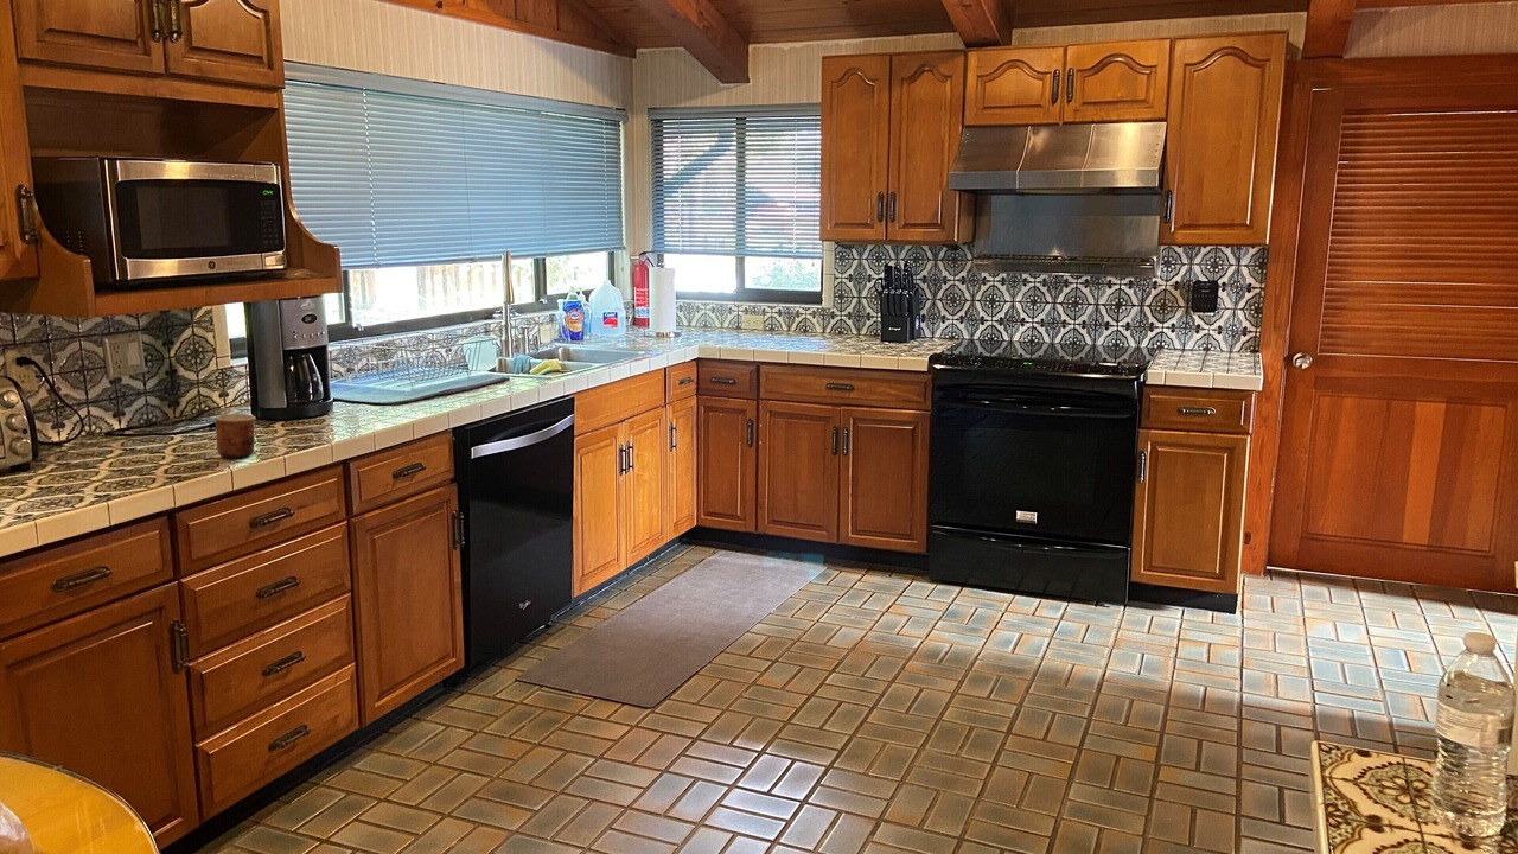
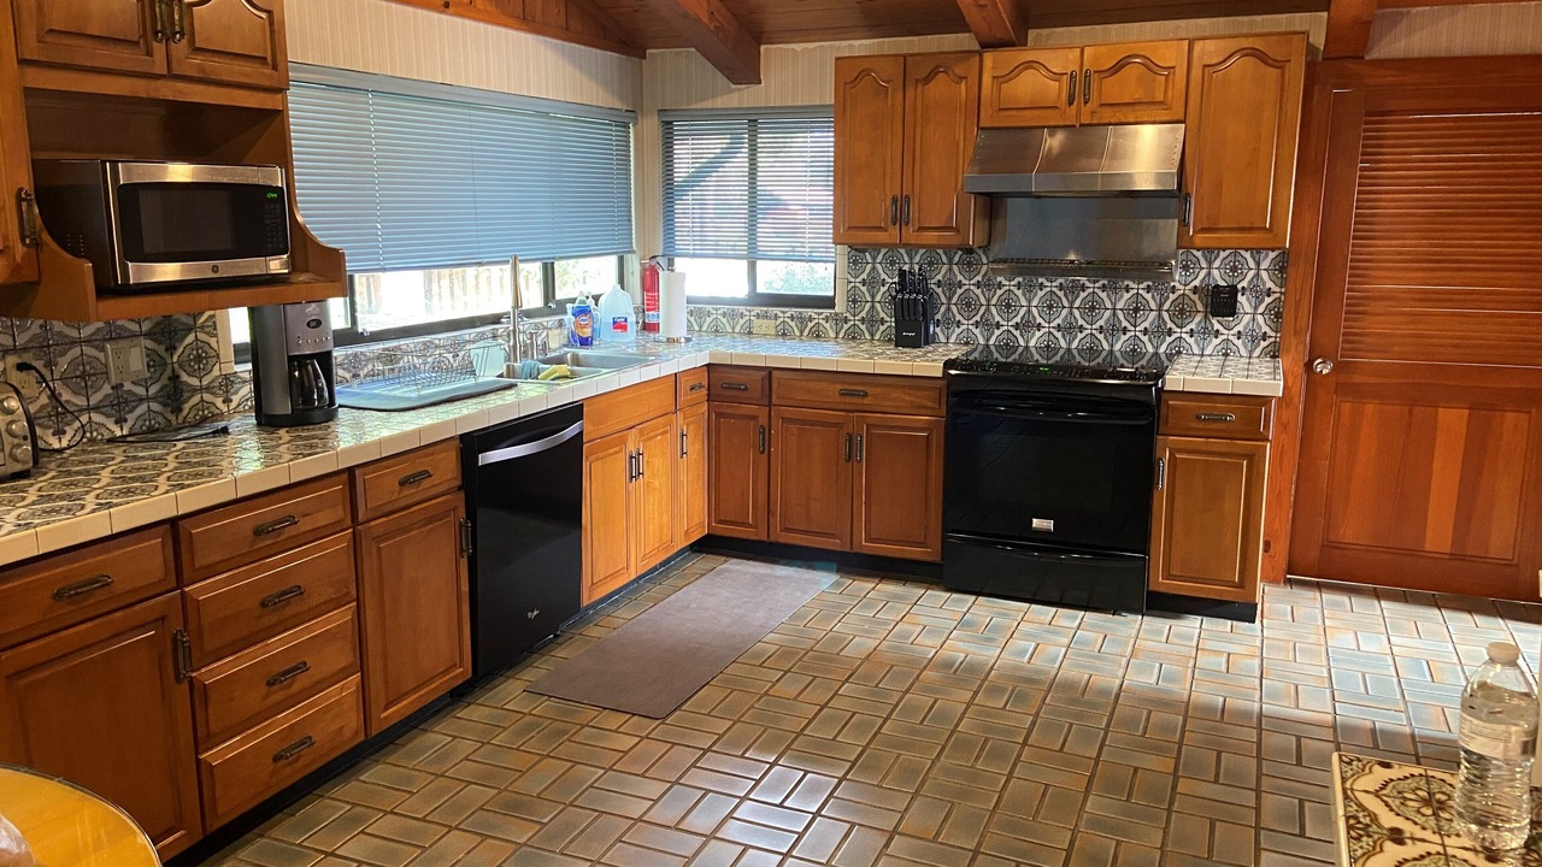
- cup (236, 435)
